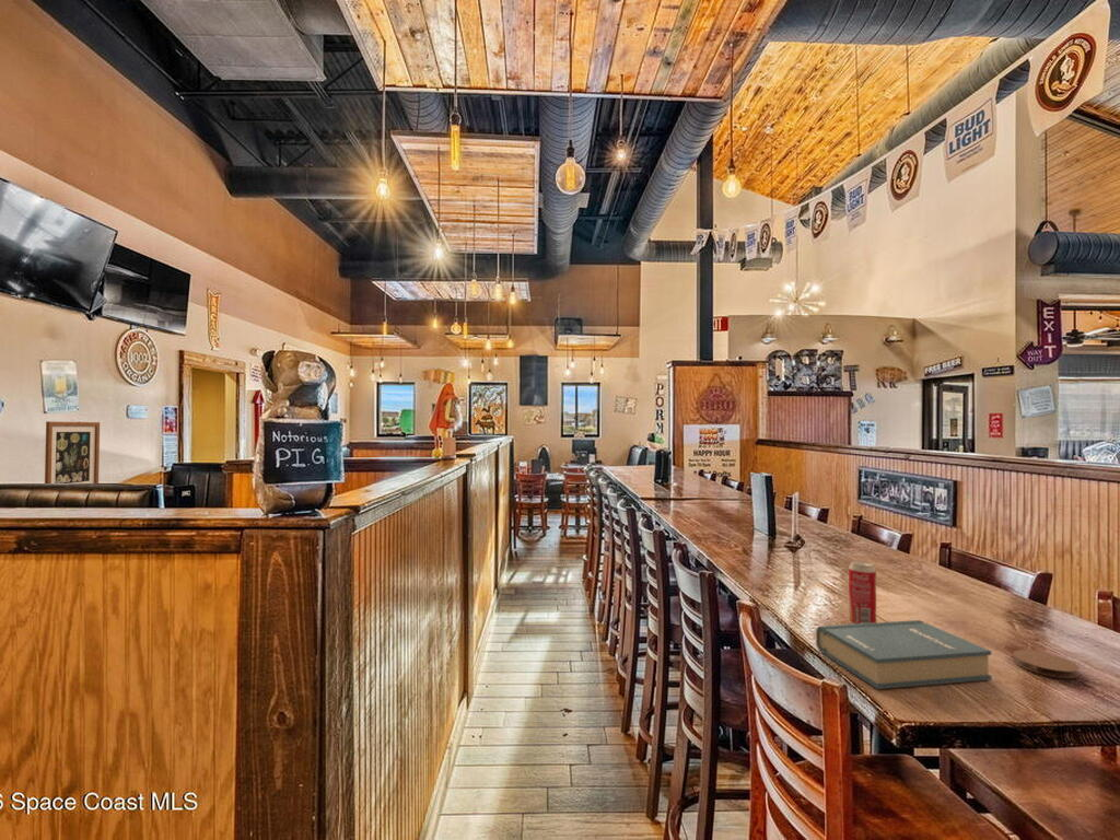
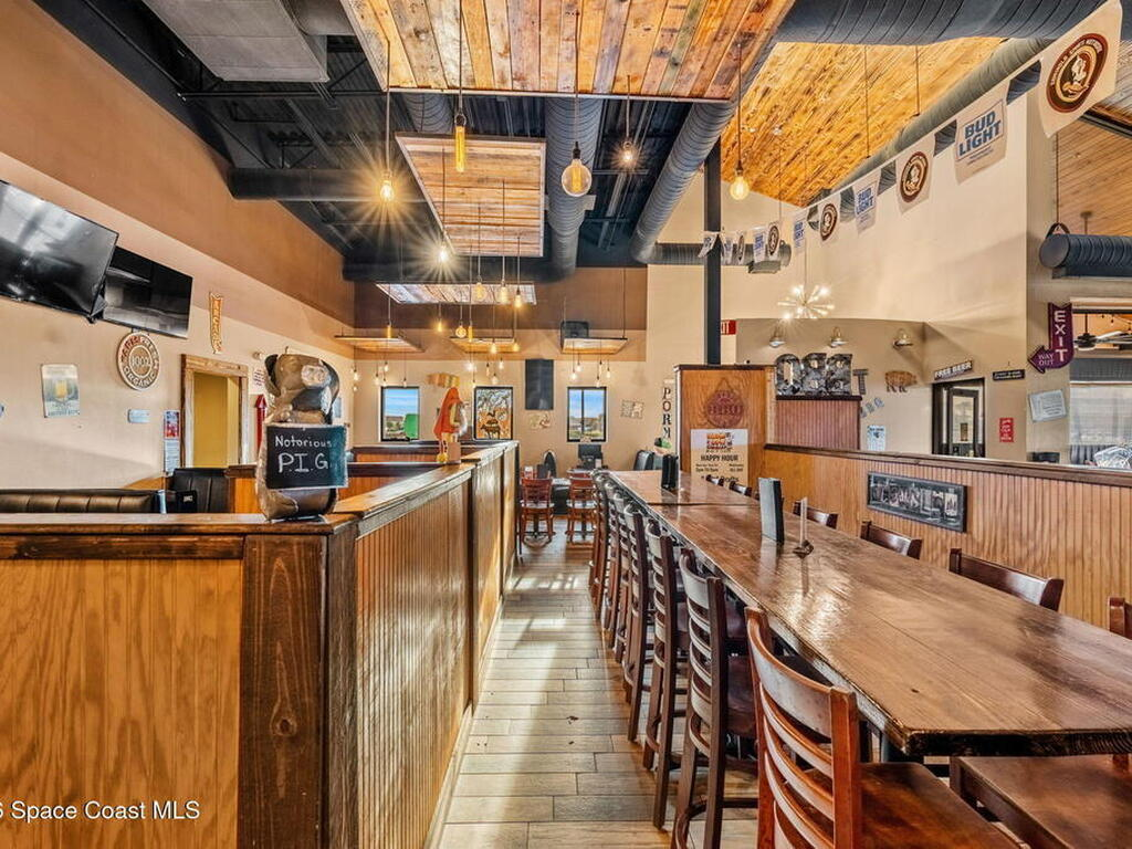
- wall art (73, 457)
- coaster (1045, 663)
- beverage can (862, 593)
- hardback book (898, 650)
